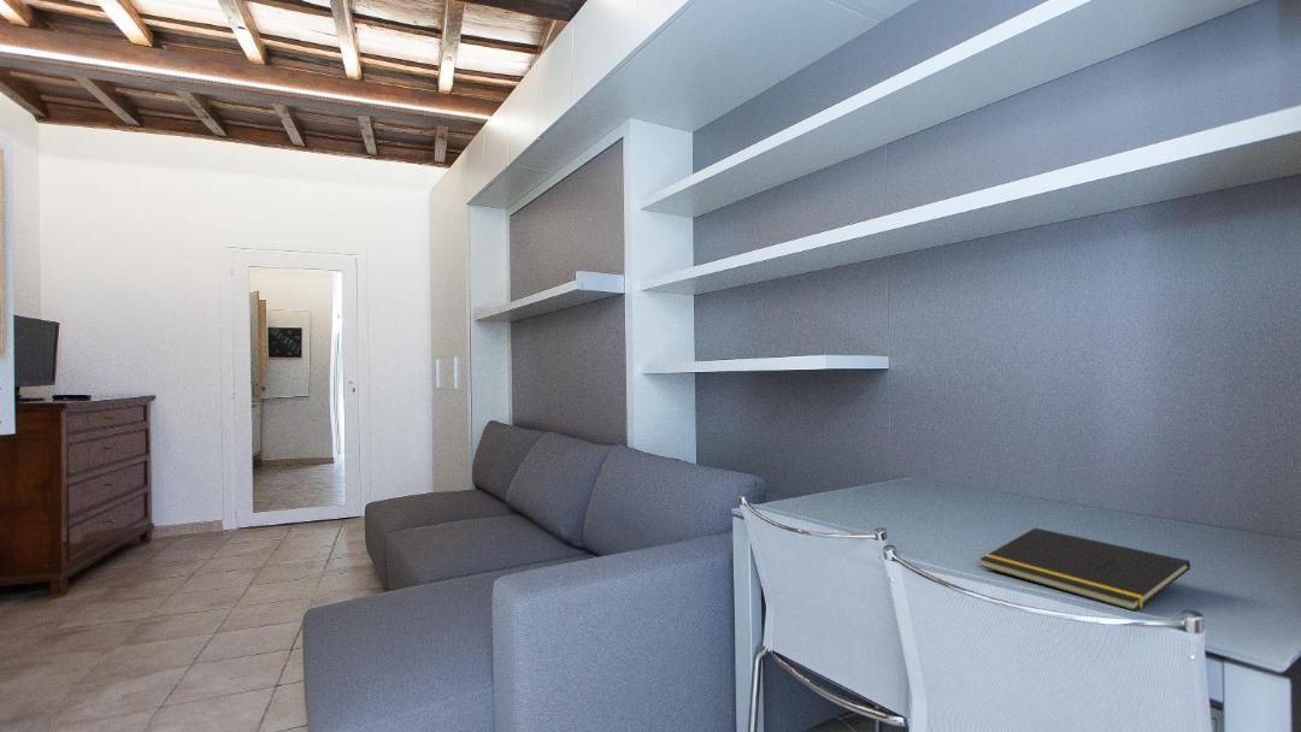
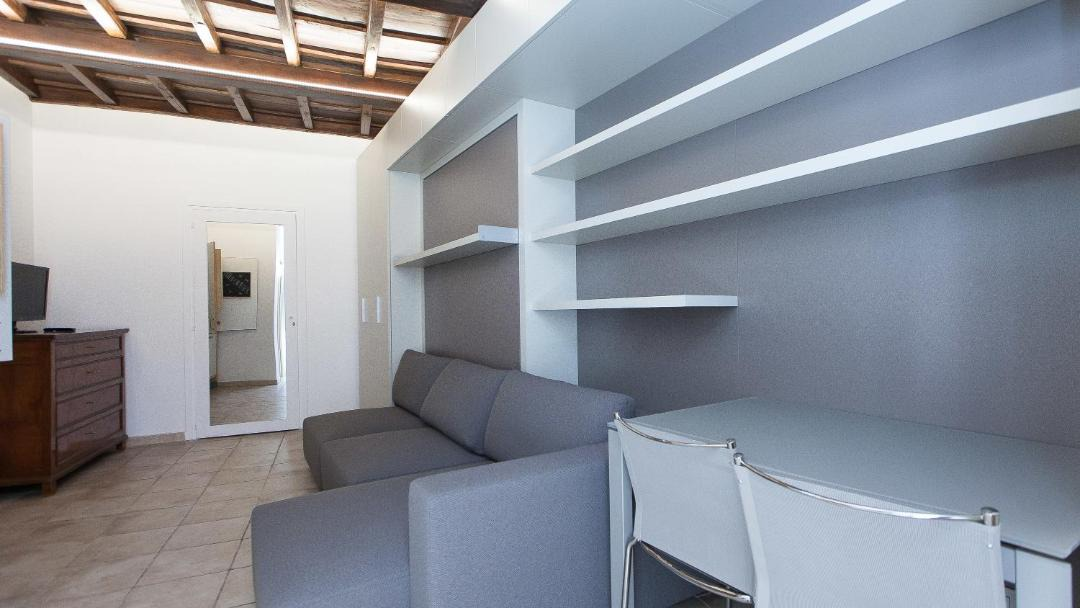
- notepad (1078, 563)
